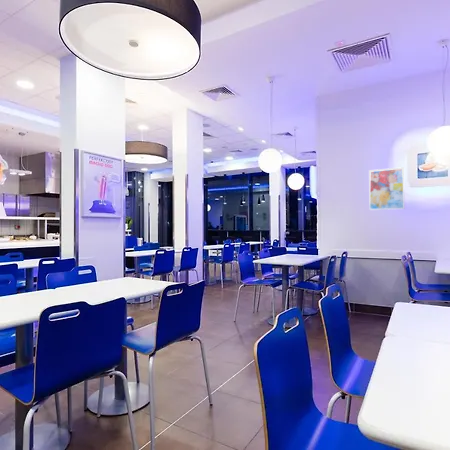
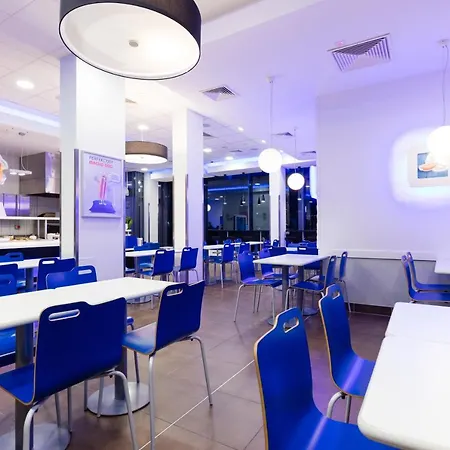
- wall art (386, 189)
